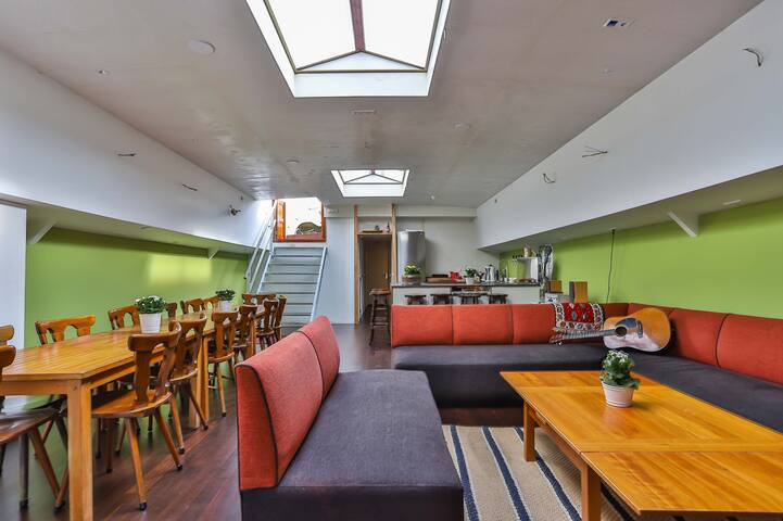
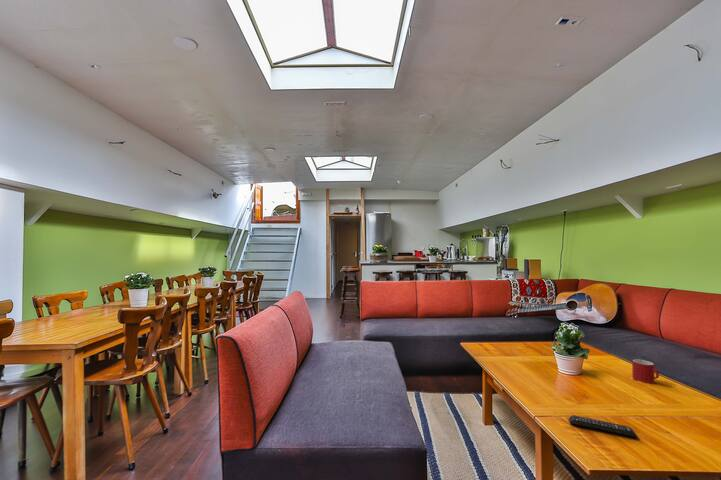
+ mug (646, 372)
+ remote control (601, 425)
